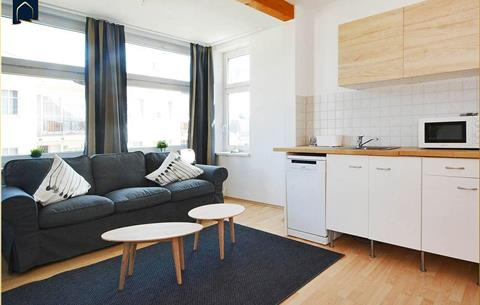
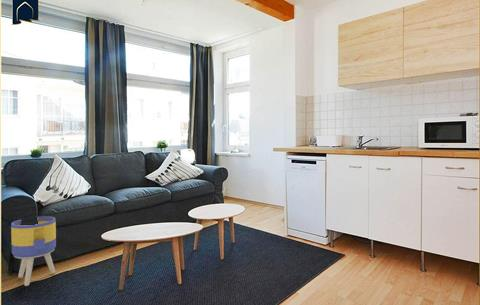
+ storage basket (35, 250)
